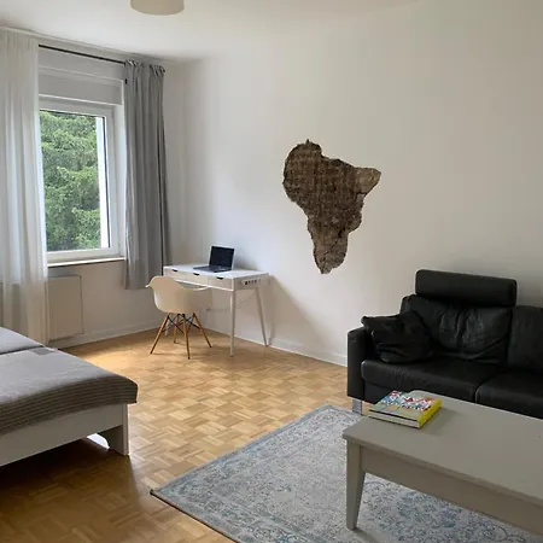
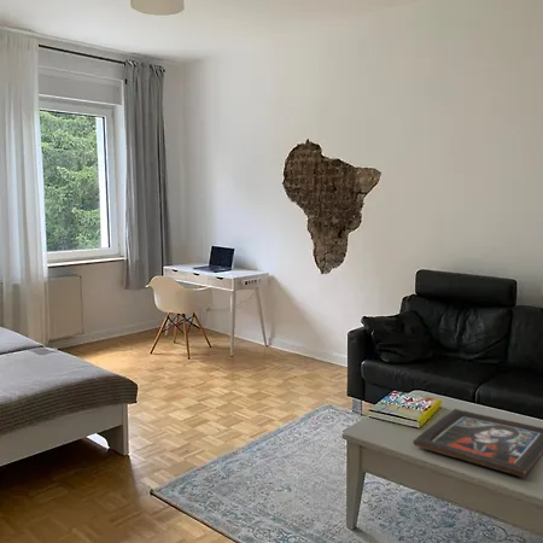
+ religious icon (486, 438)
